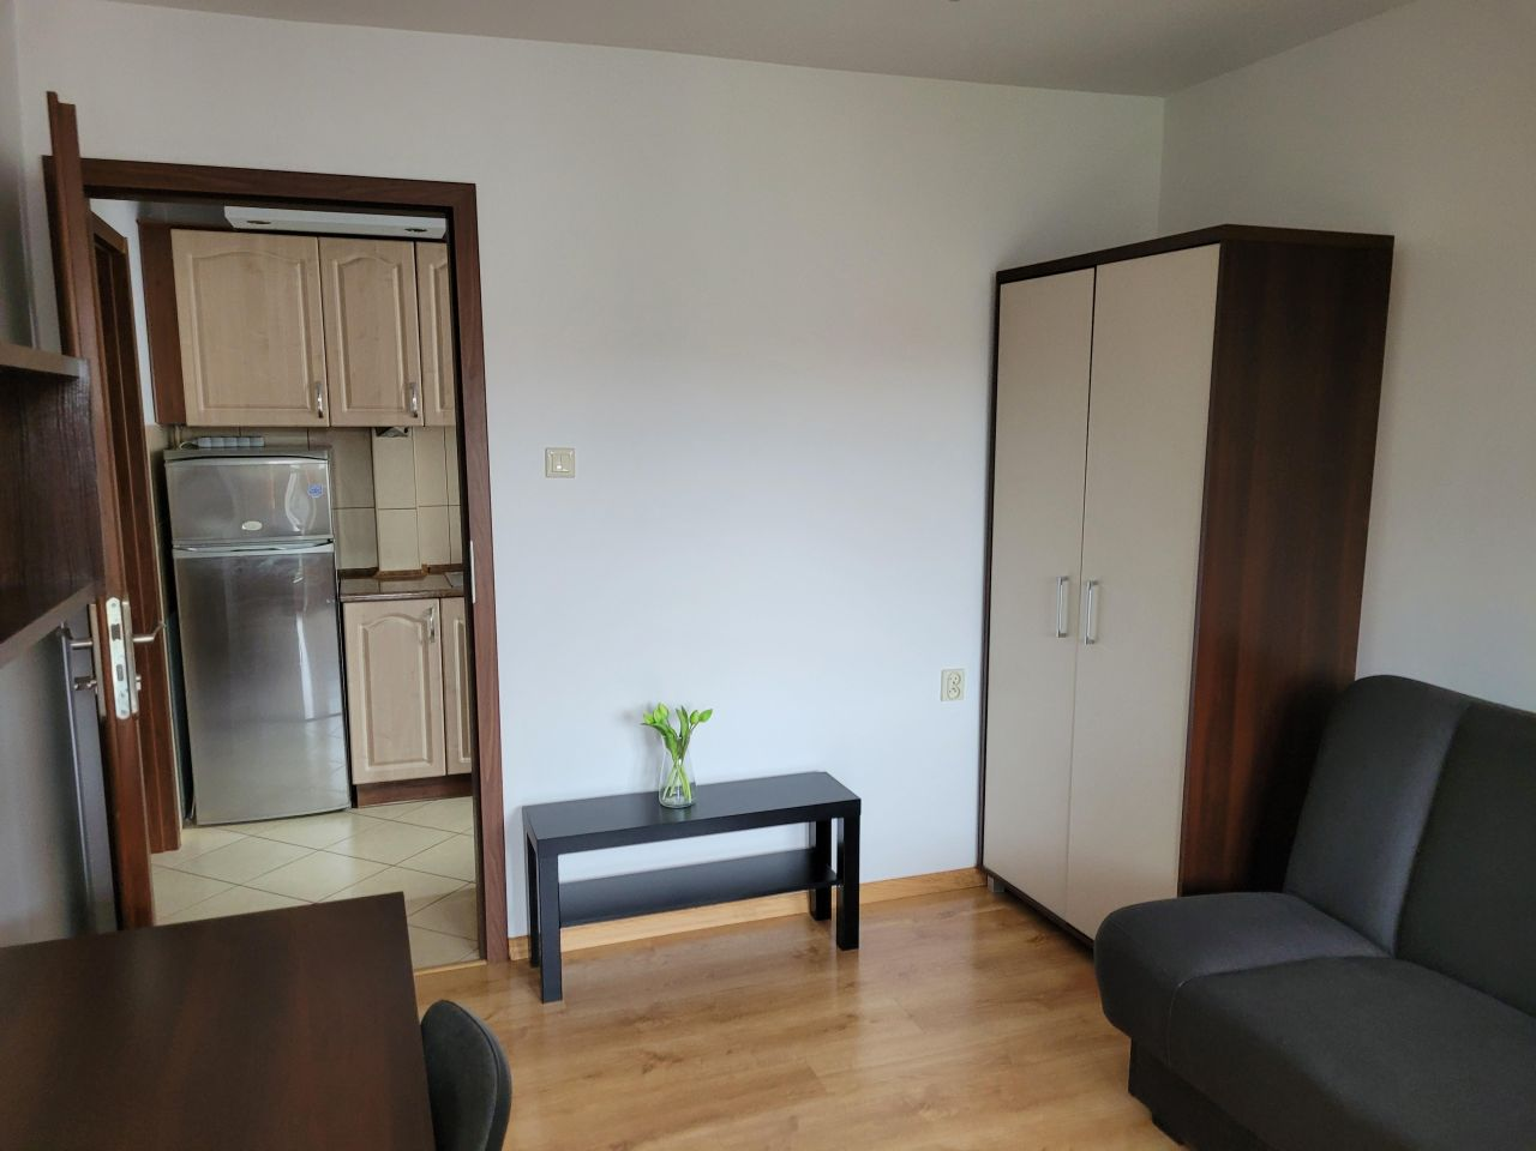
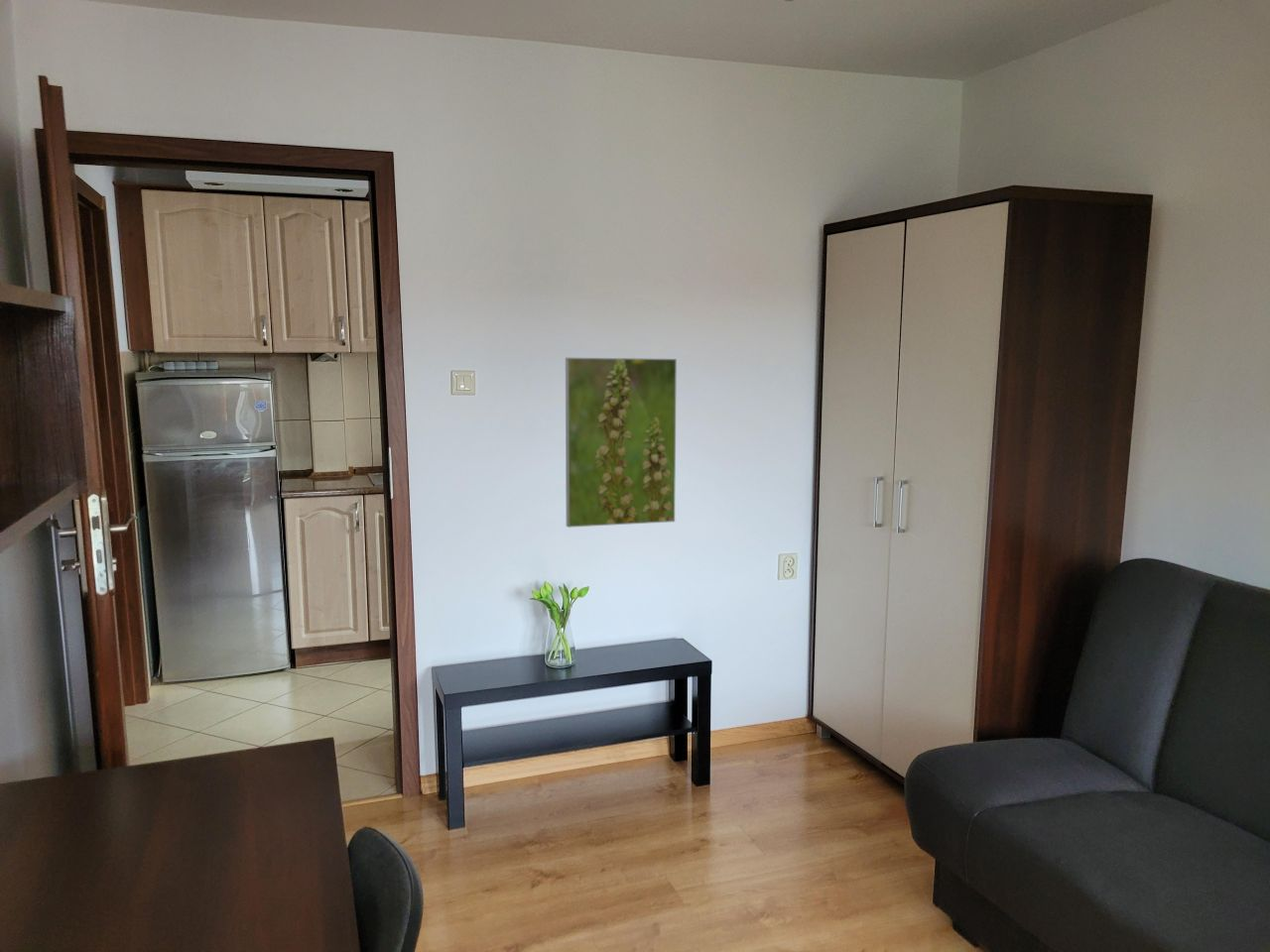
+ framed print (621, 441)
